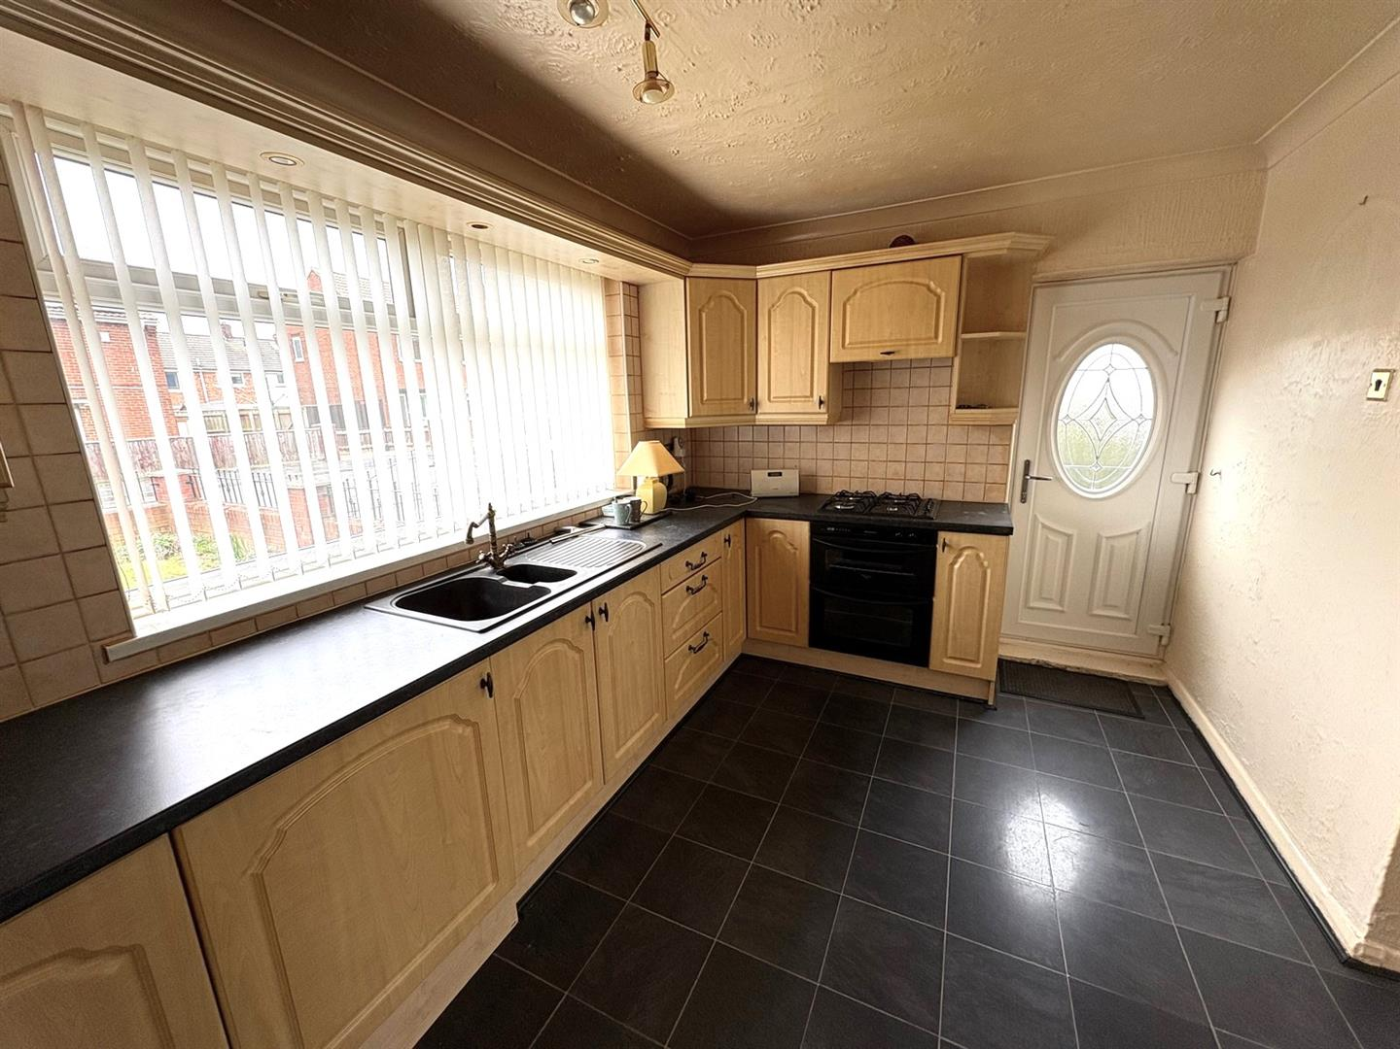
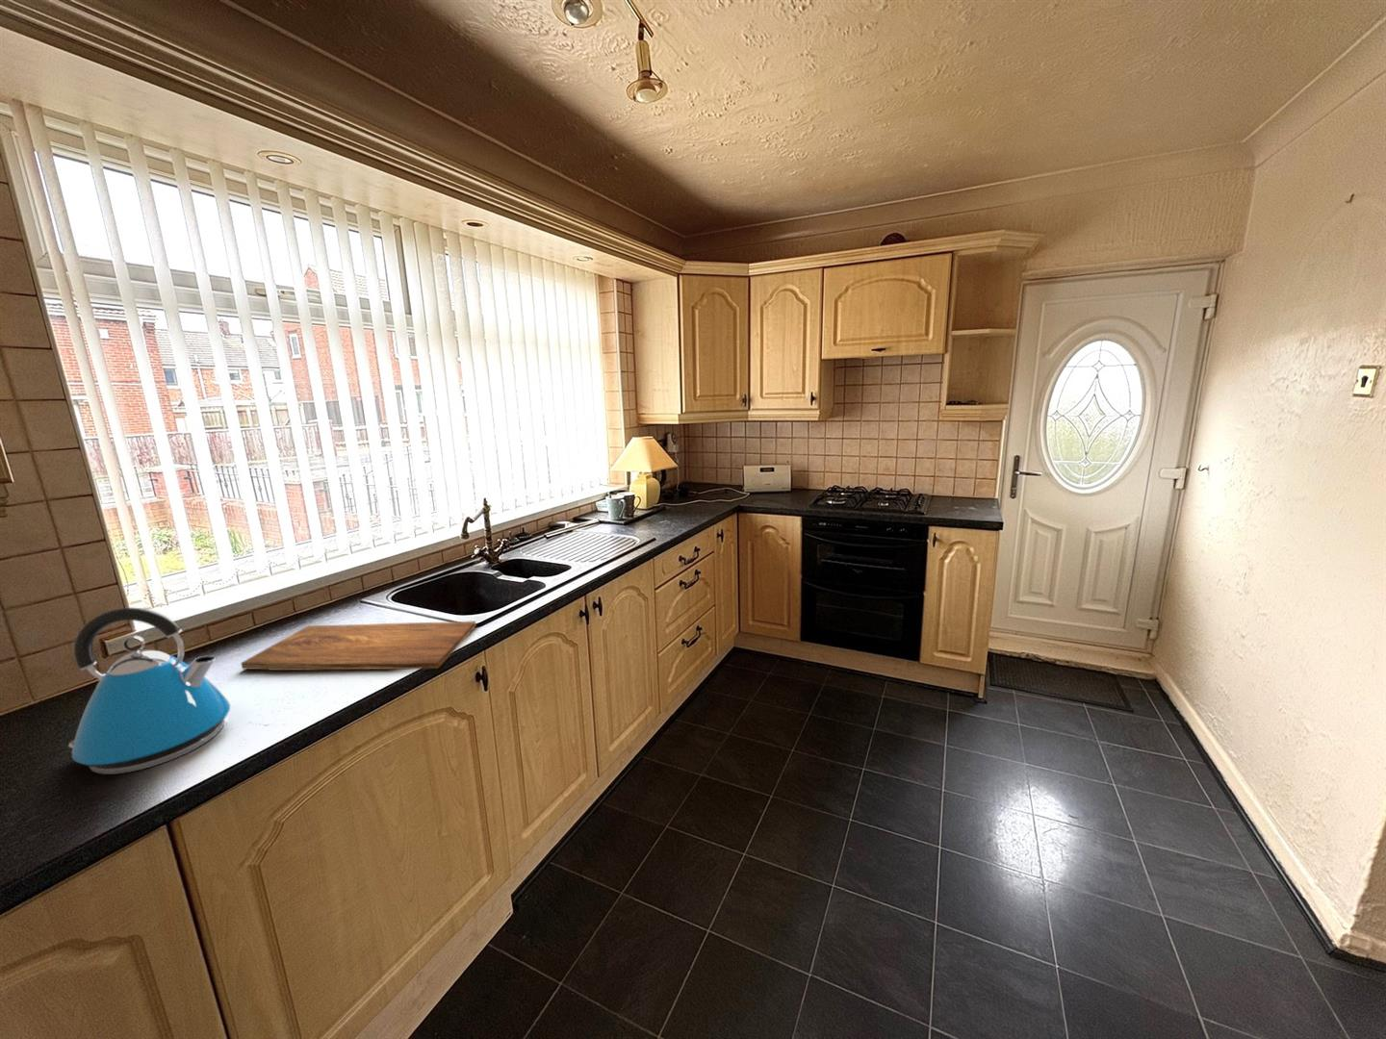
+ cutting board (366, 645)
+ kettle (138, 678)
